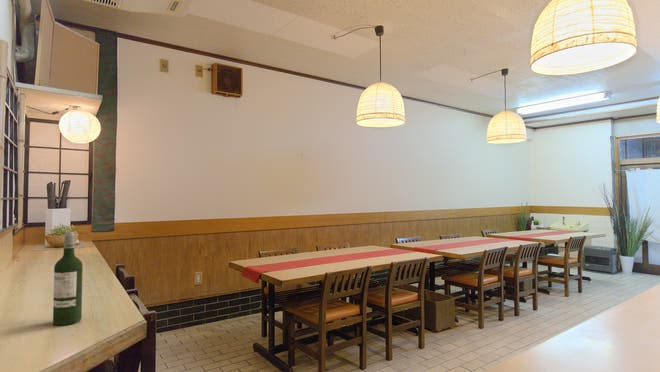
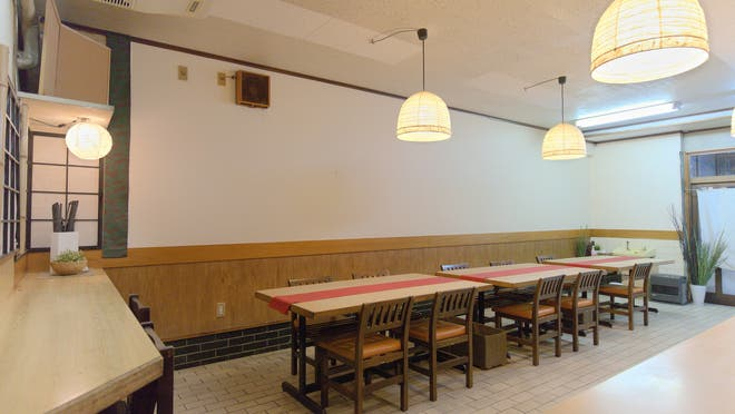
- wine bottle (68, 276)
